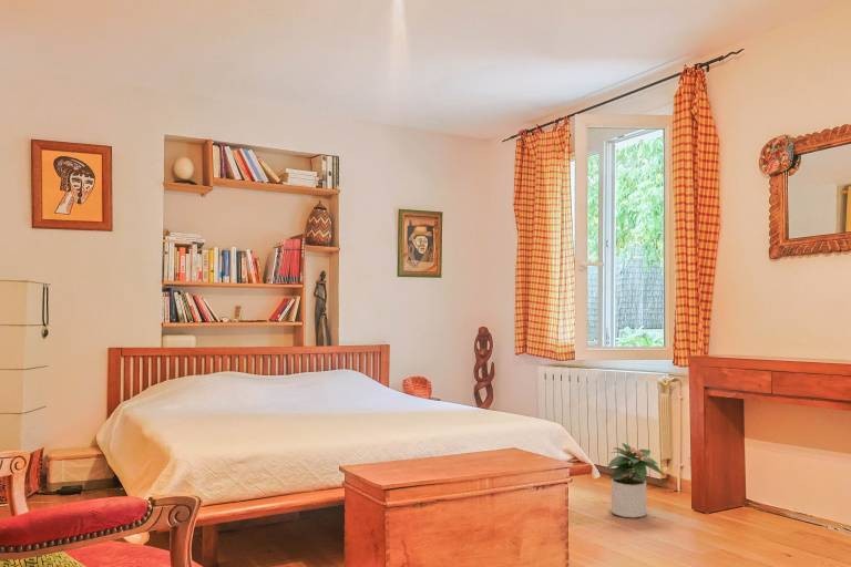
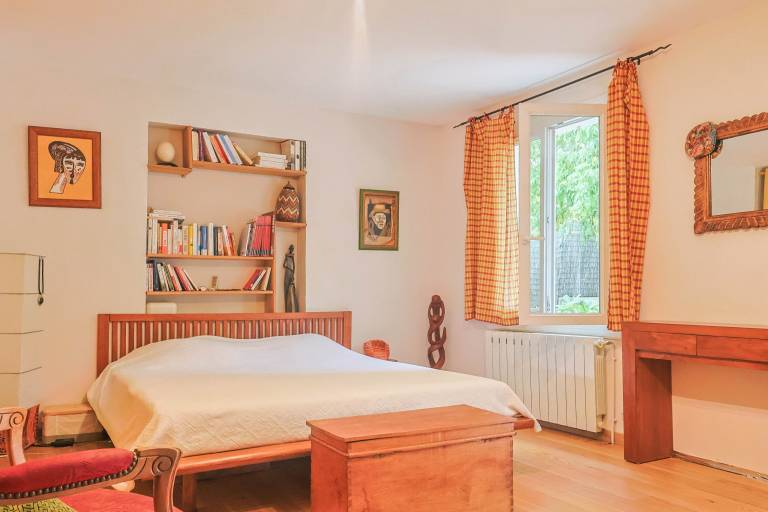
- potted plant (632, 480)
